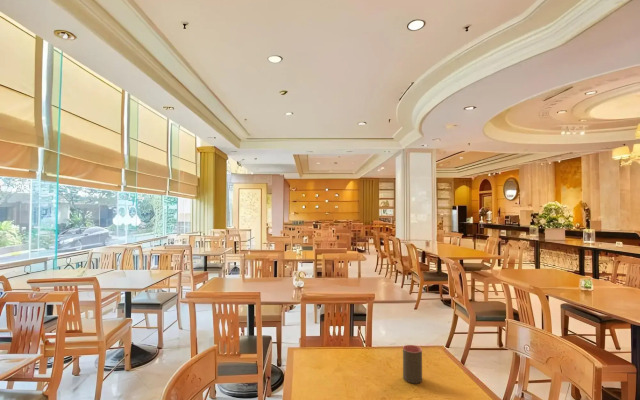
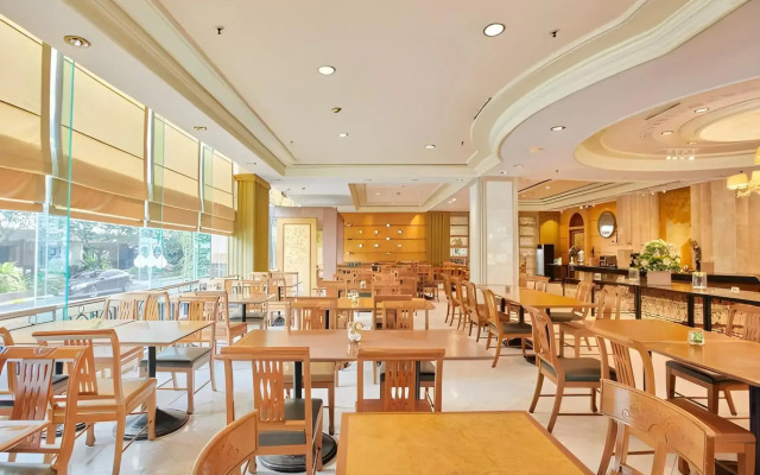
- cup (412, 363)
